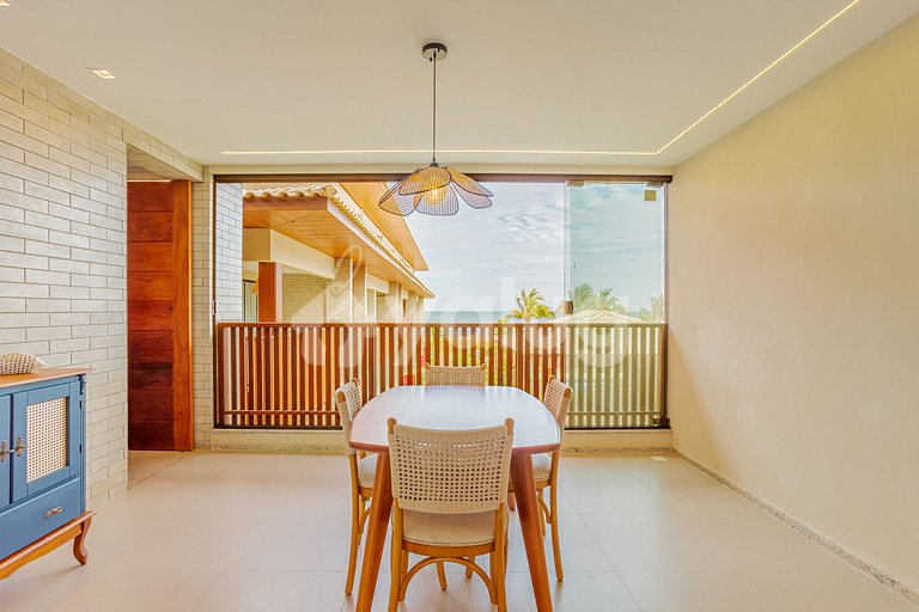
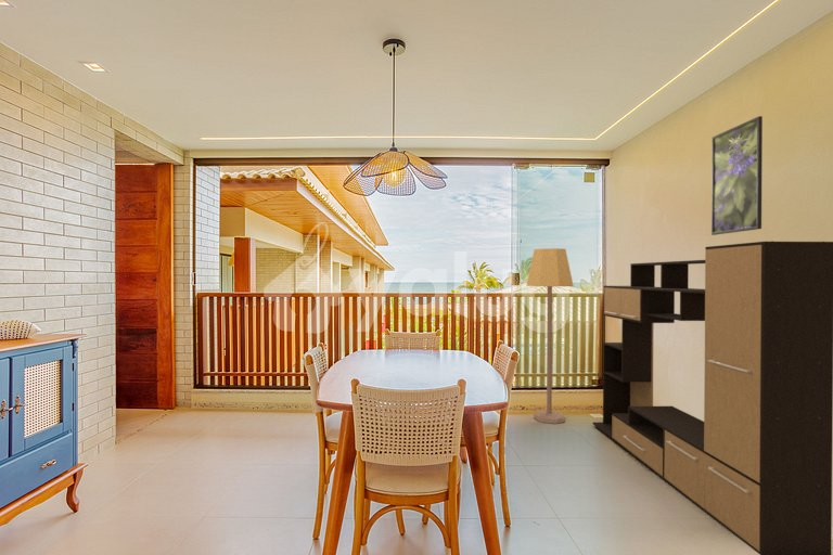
+ lamp (549, 334)
+ media console (652, 361)
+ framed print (734, 179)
